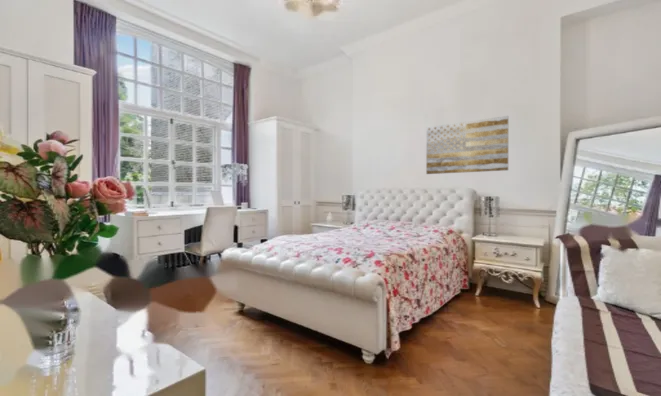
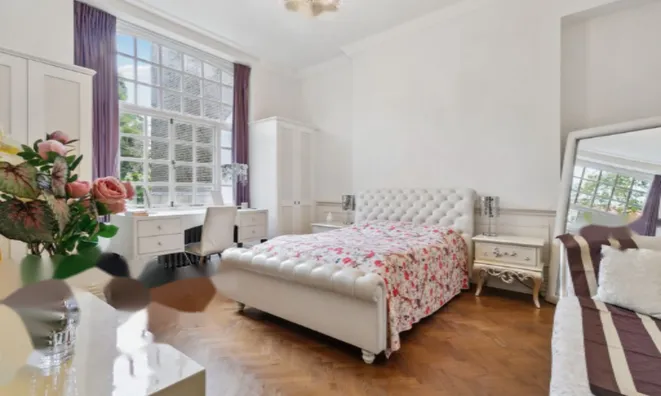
- wall art (464, 147)
